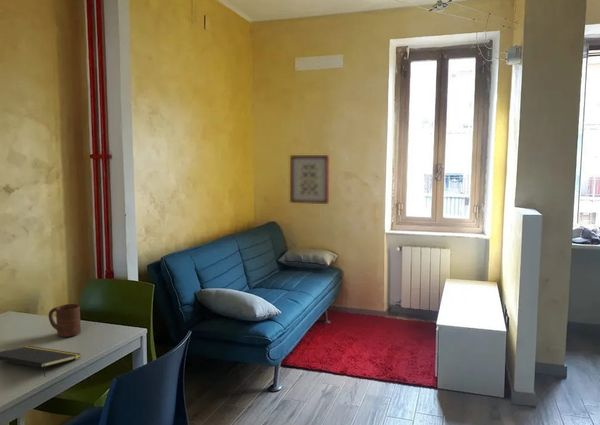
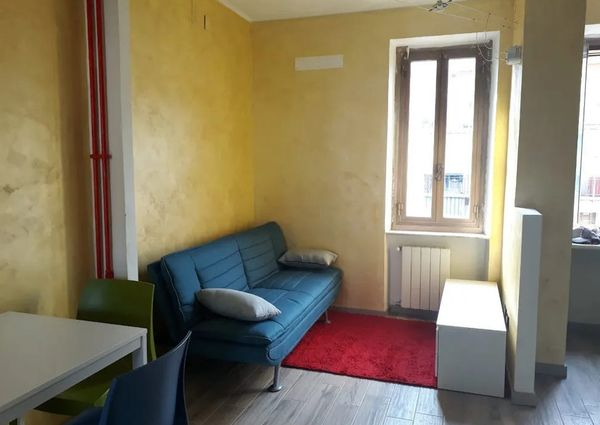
- cup (64, 320)
- wall art (309, 179)
- notepad (35, 356)
